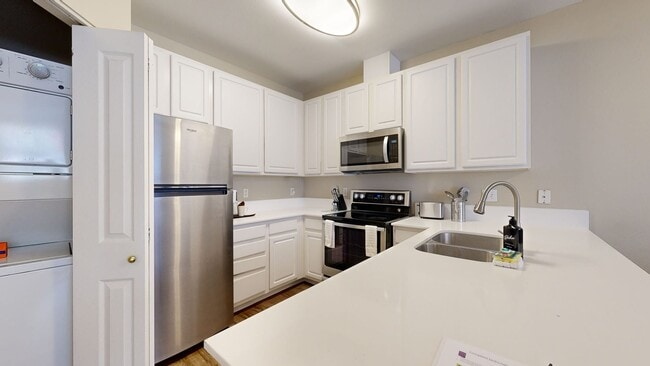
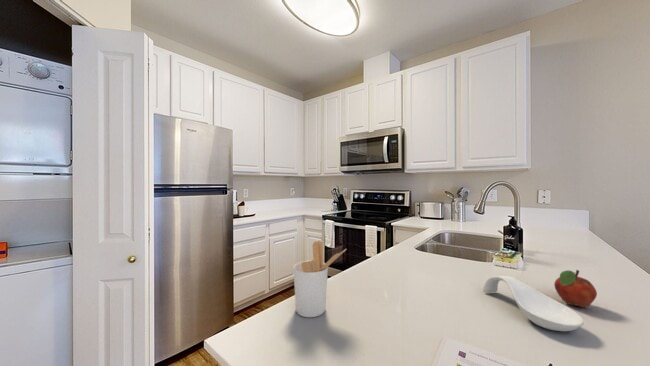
+ fruit (573, 287)
+ spoon rest (524, 298)
+ utensil holder (319, 278)
